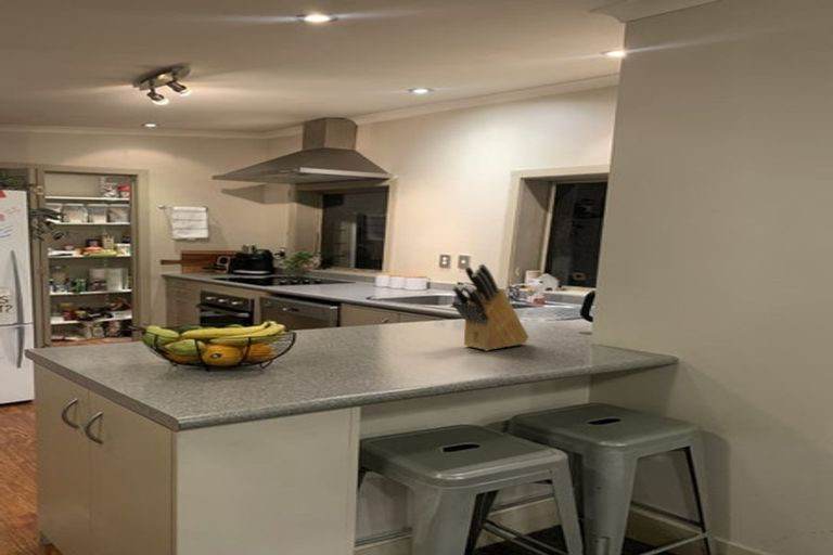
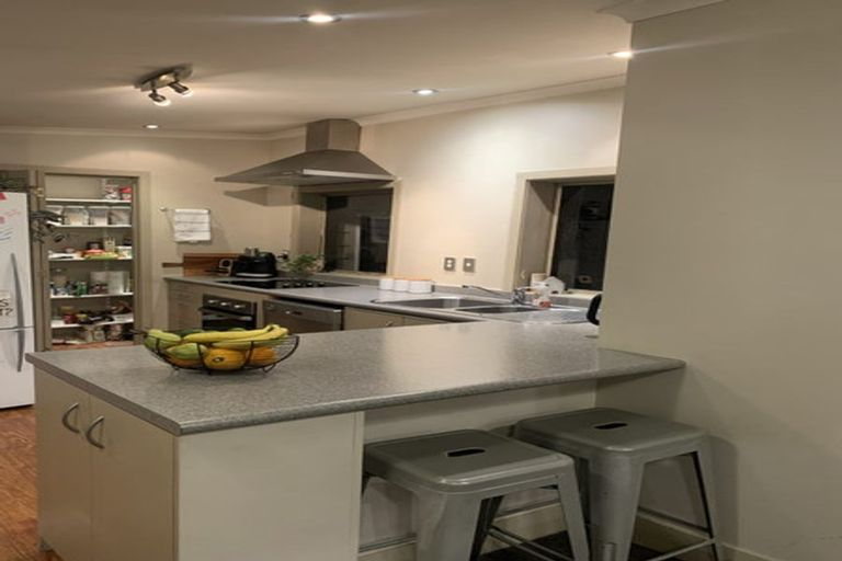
- knife block (491, 305)
